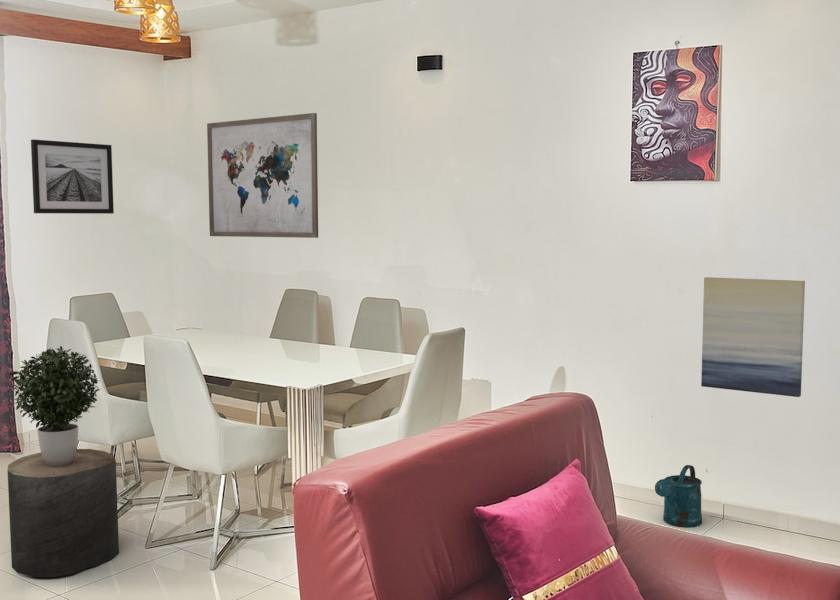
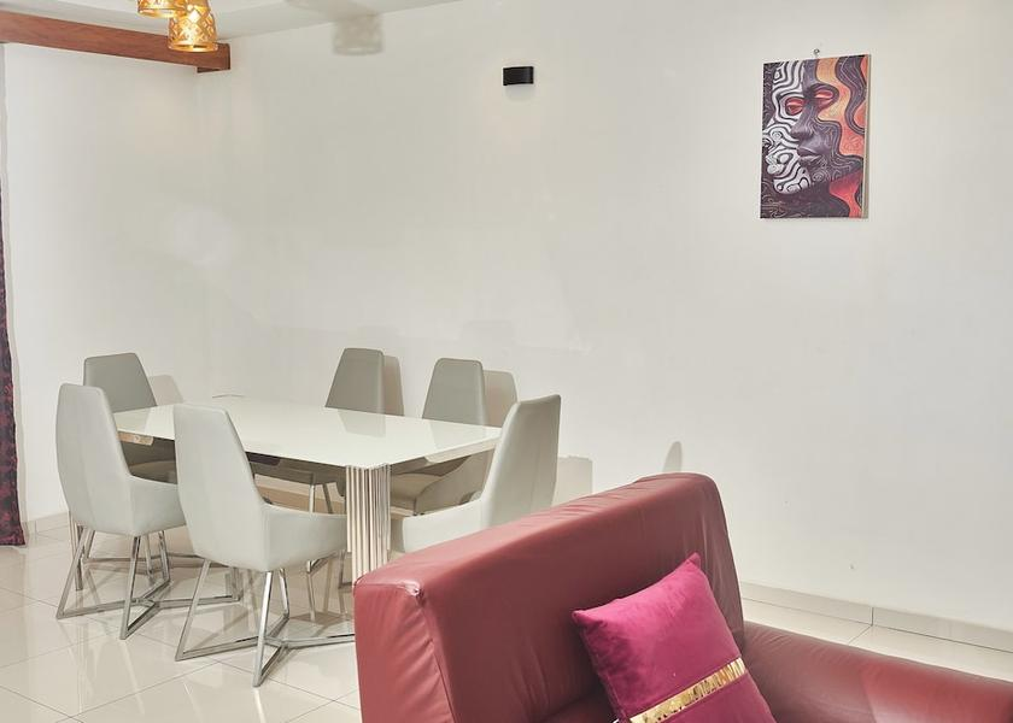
- wall art (751, 335)
- watering can (678, 497)
- stool (63, 509)
- wall art (260, 178)
- wall art (73, 178)
- potted plant (56, 405)
